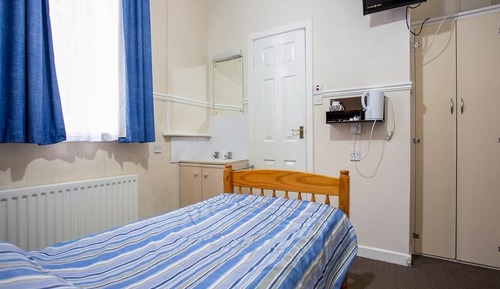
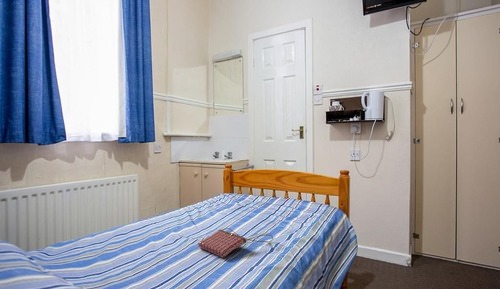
+ handbag (236, 238)
